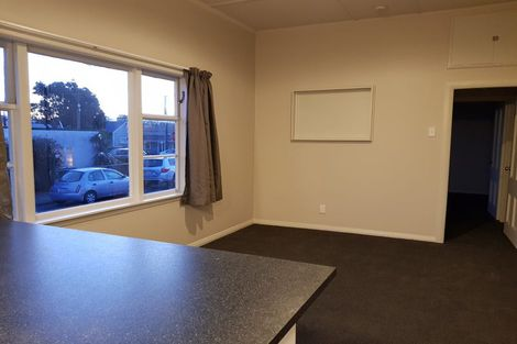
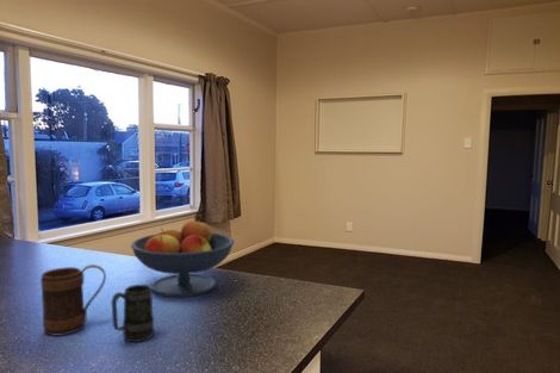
+ mug (132, 312)
+ fruit bowl (183, 255)
+ mug (74, 297)
